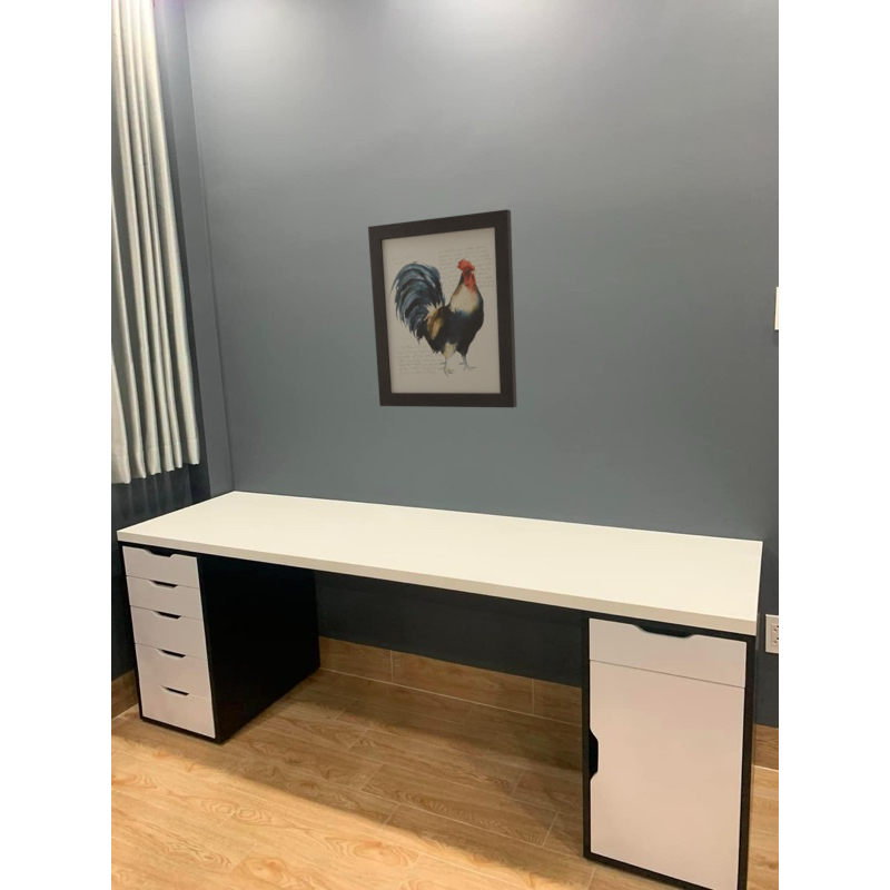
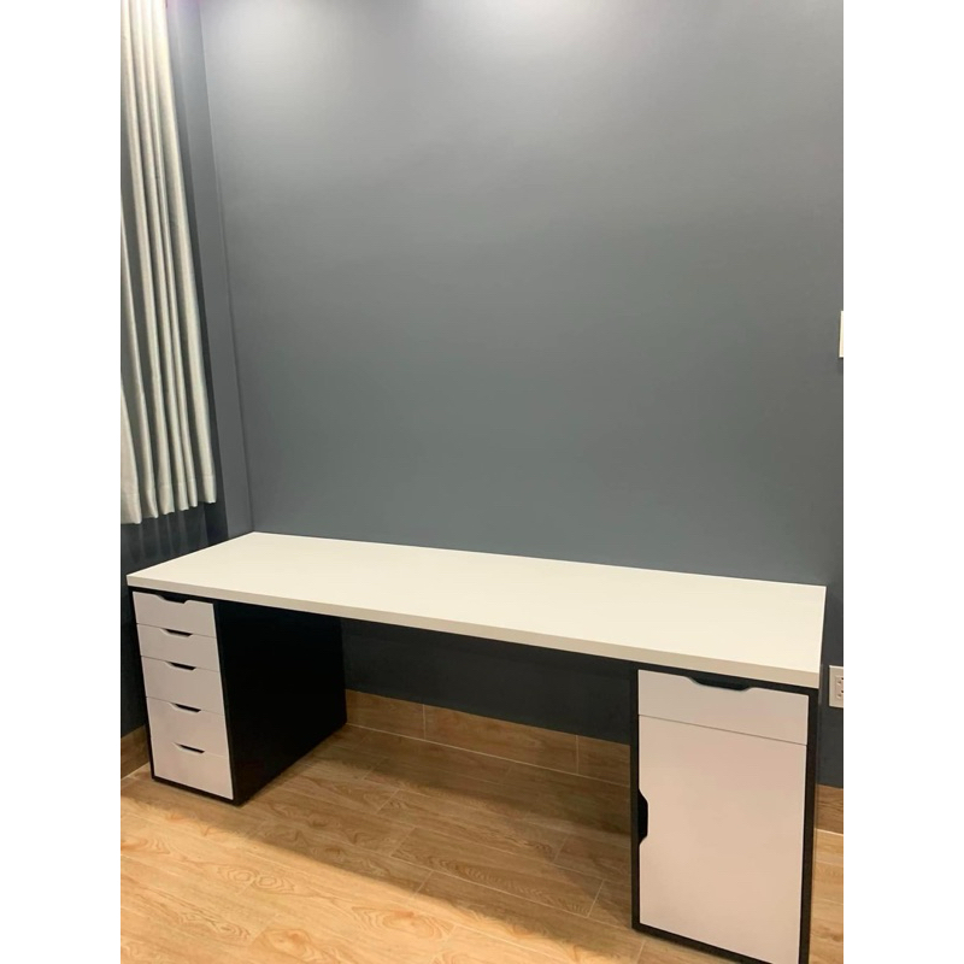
- wall art (441, 315)
